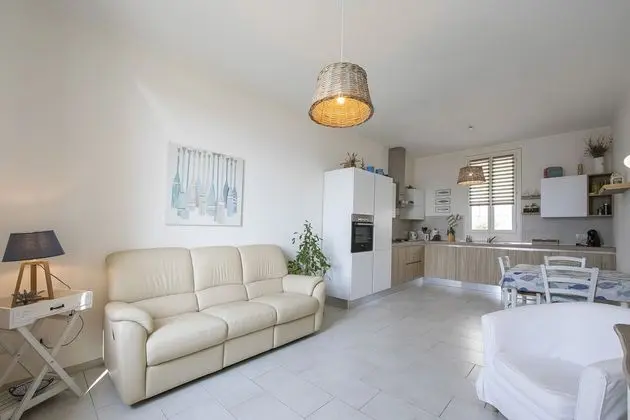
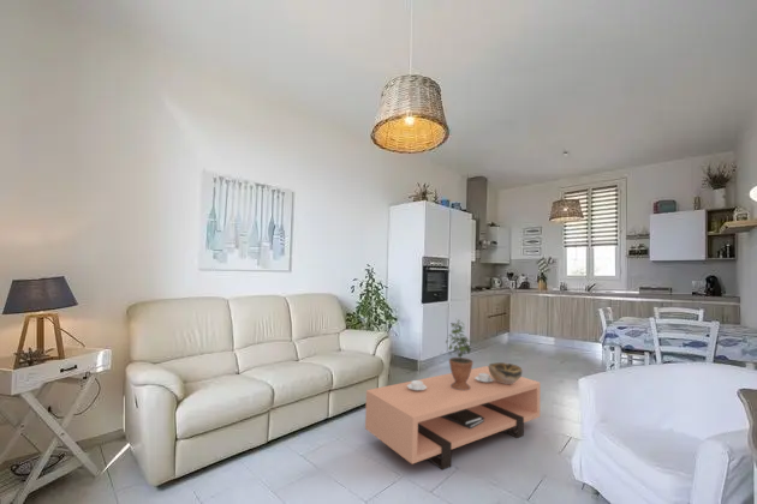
+ decorative bowl (505, 373)
+ potted plant (458, 352)
+ coffee table (457, 407)
